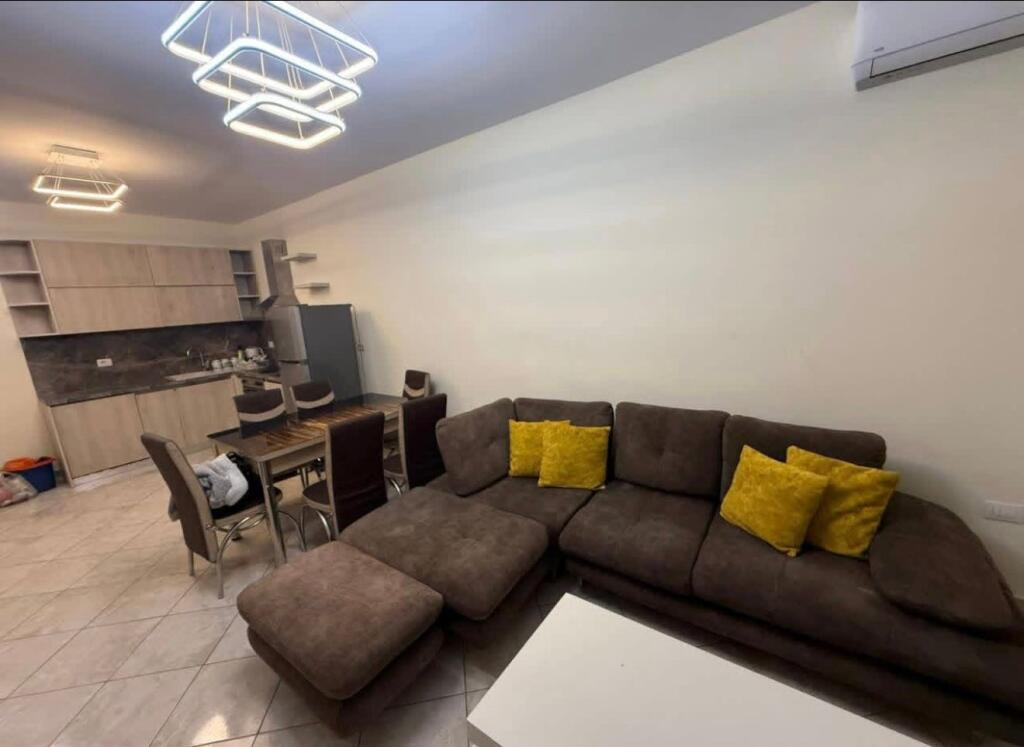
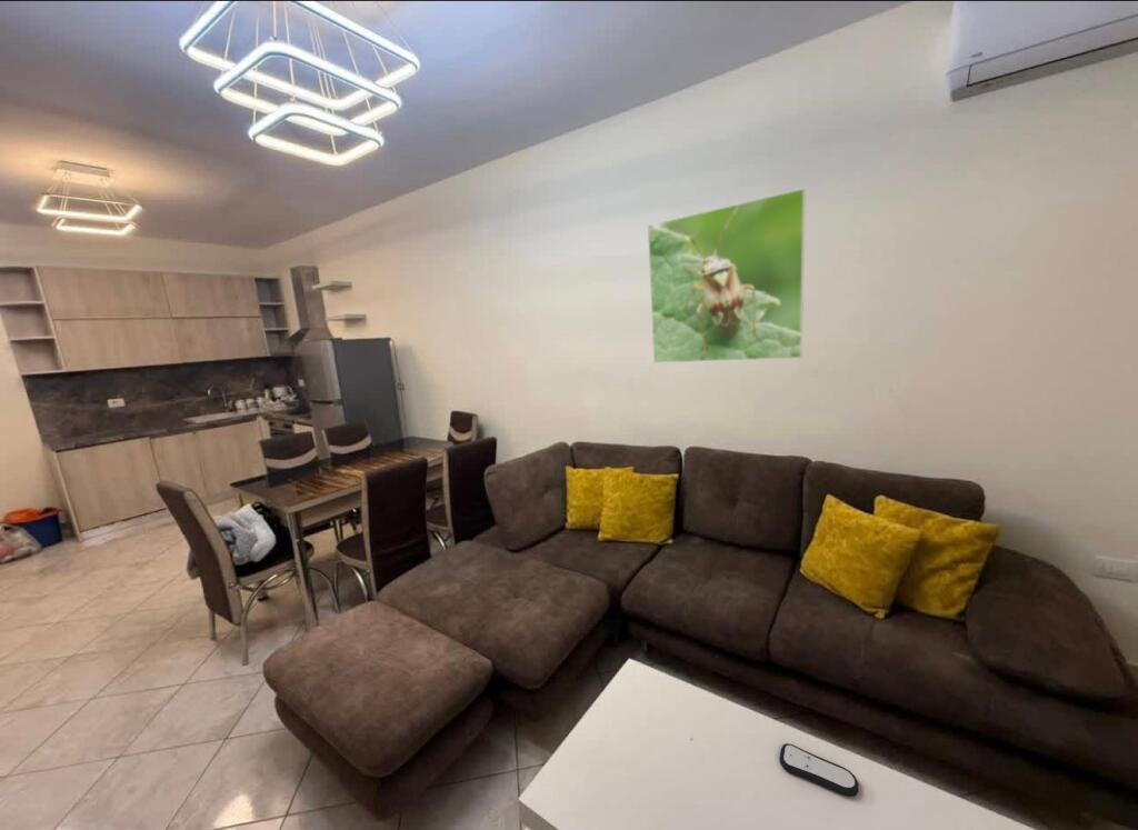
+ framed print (719, 287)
+ remote control (817, 769)
